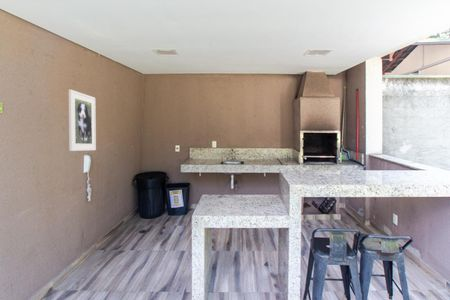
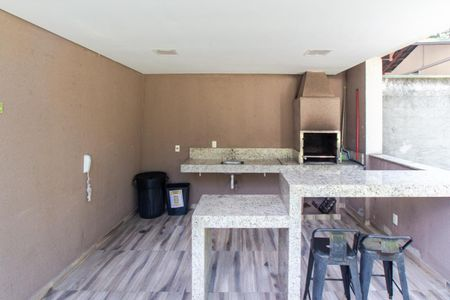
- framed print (83, 122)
